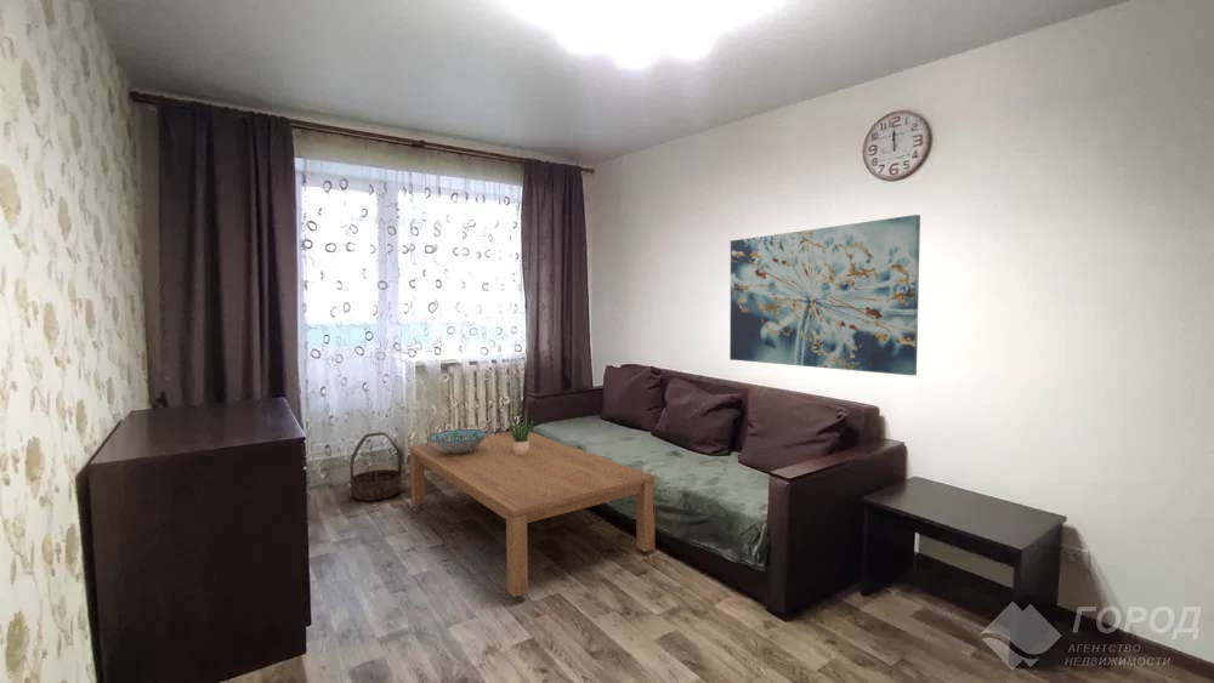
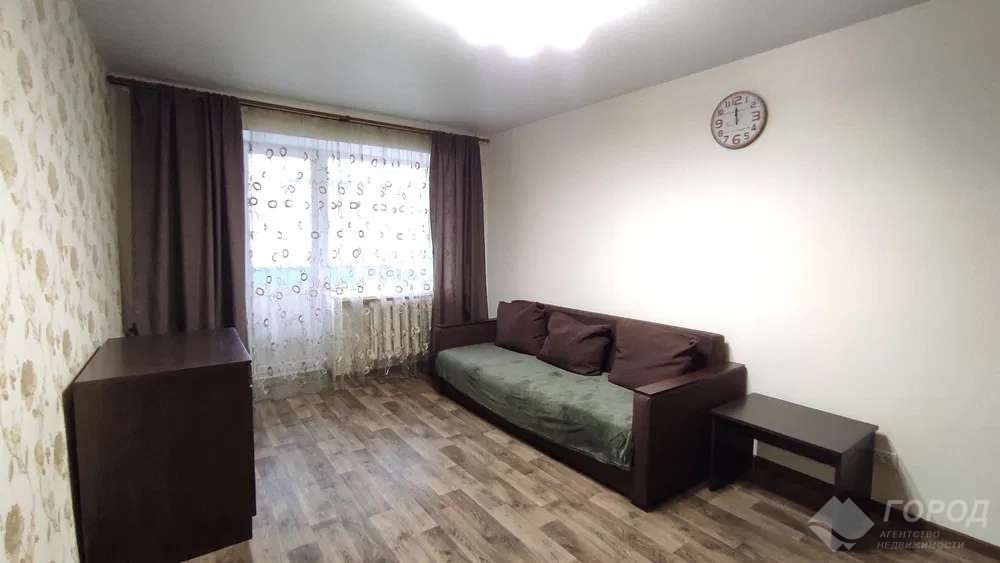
- decorative bowl (459, 443)
- basket (378, 469)
- wall art (810, 298)
- potted plant (521, 432)
- coffee table (520, 491)
